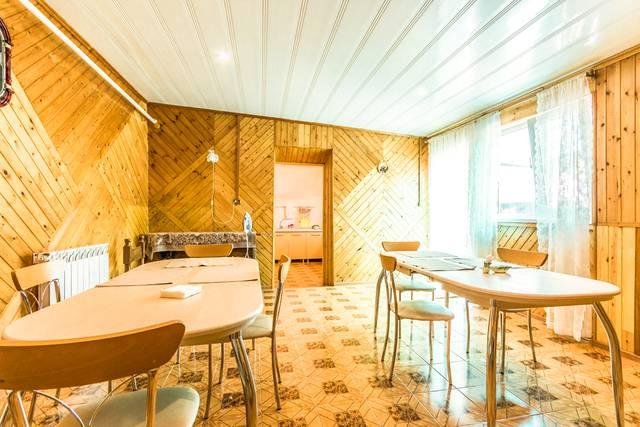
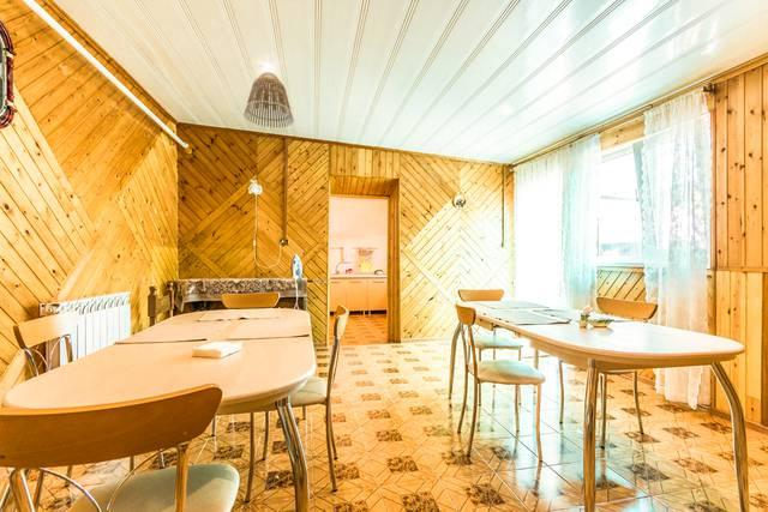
+ lamp shade (268, 97)
